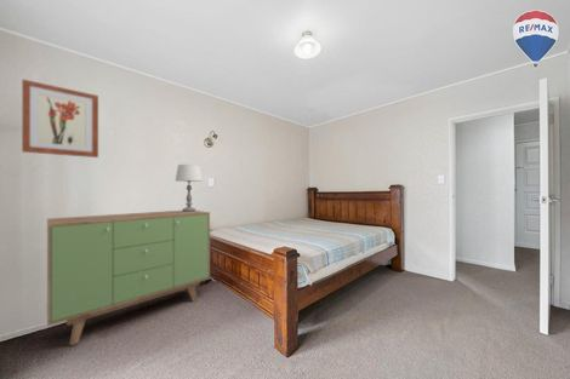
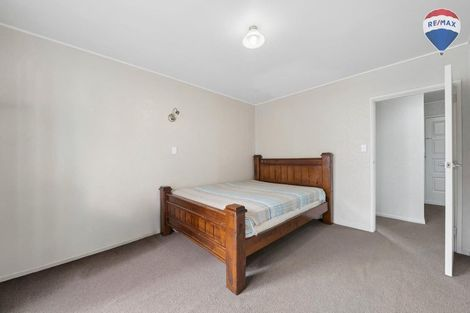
- table lamp (188, 188)
- sideboard (138, 263)
- wall art (63, 121)
